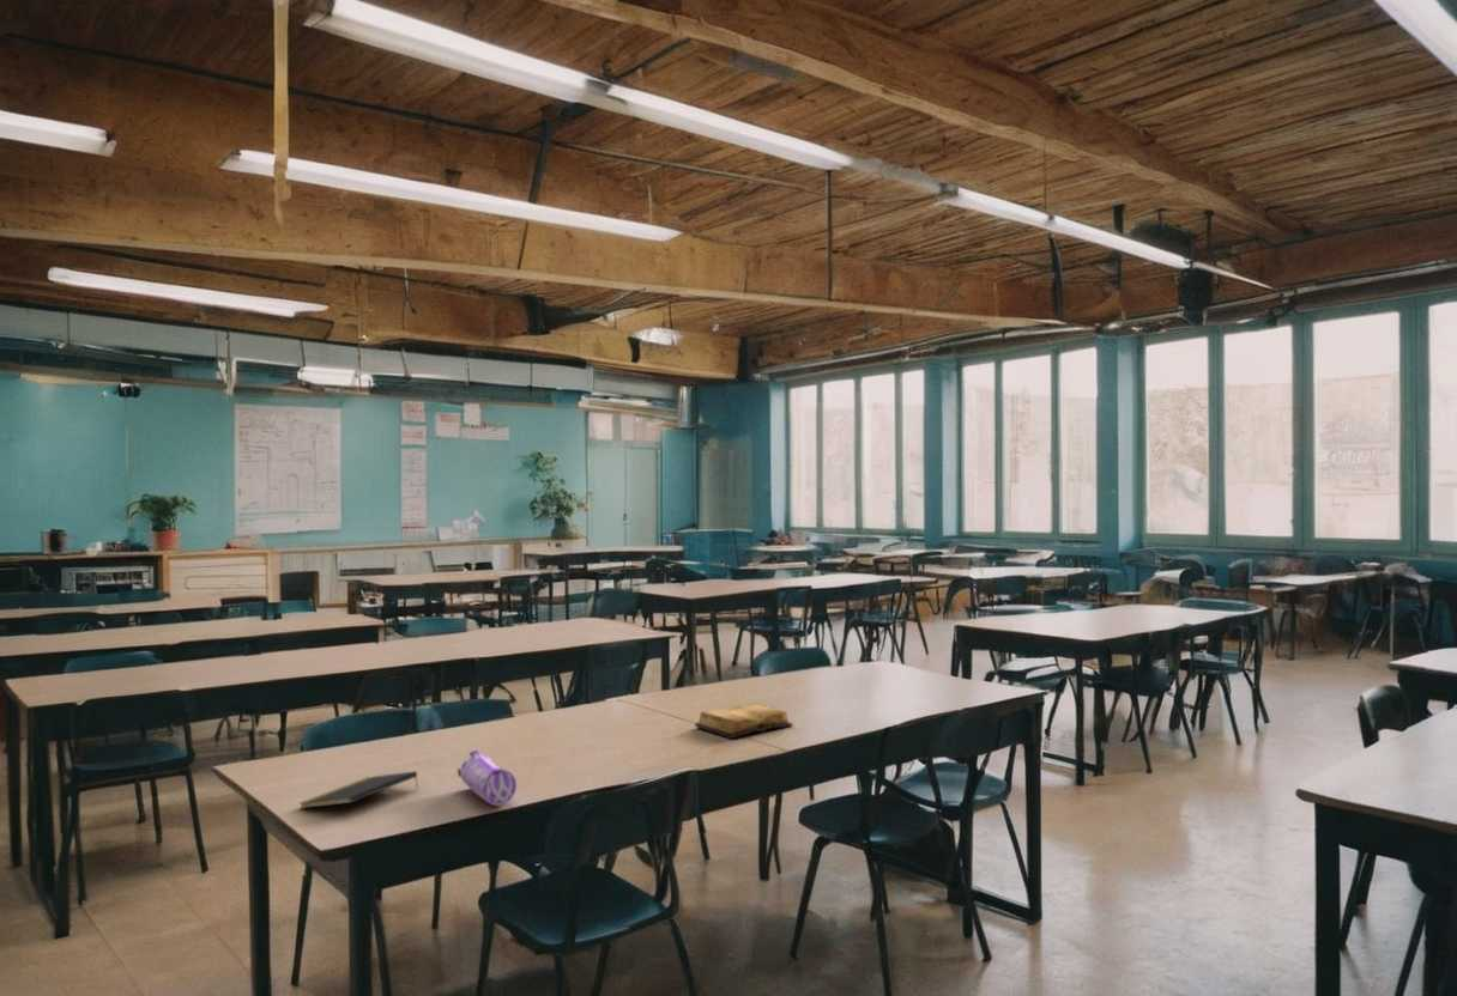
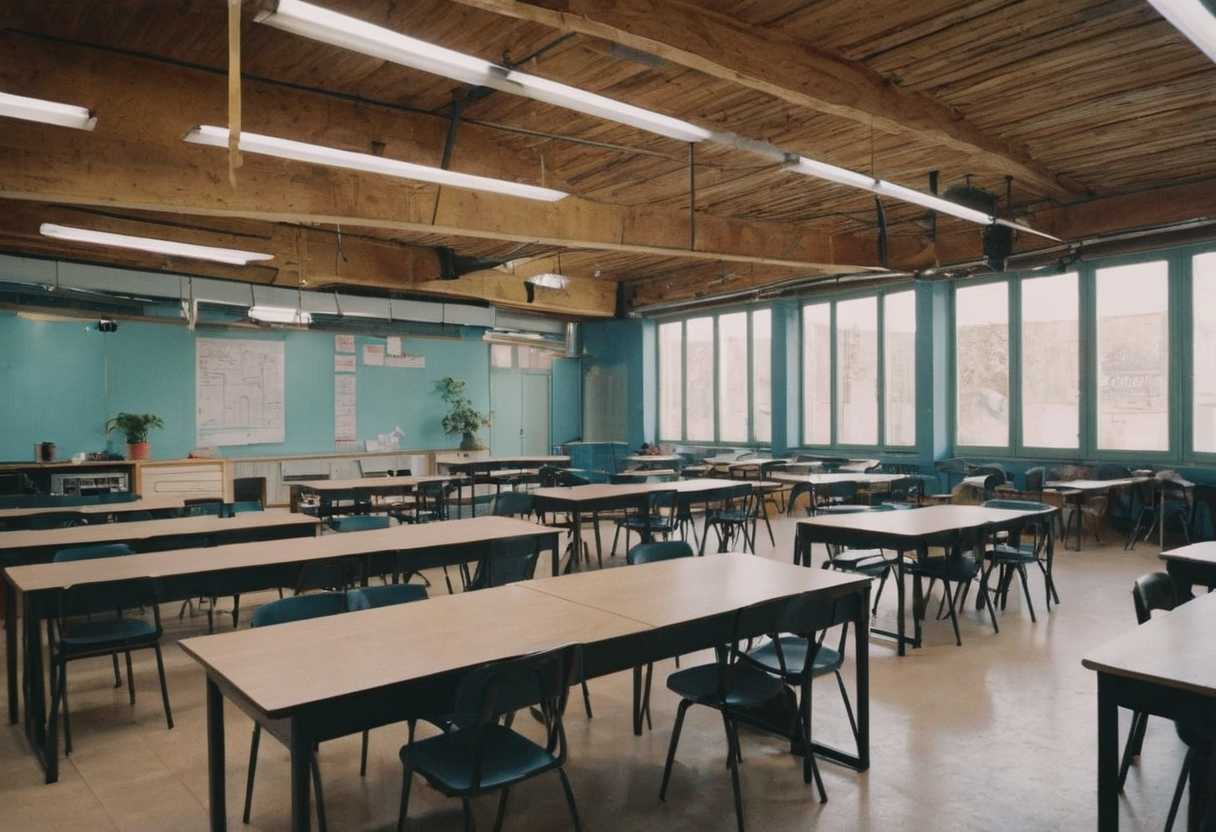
- pencil case (488, 777)
- diary (742, 718)
- notepad (359, 789)
